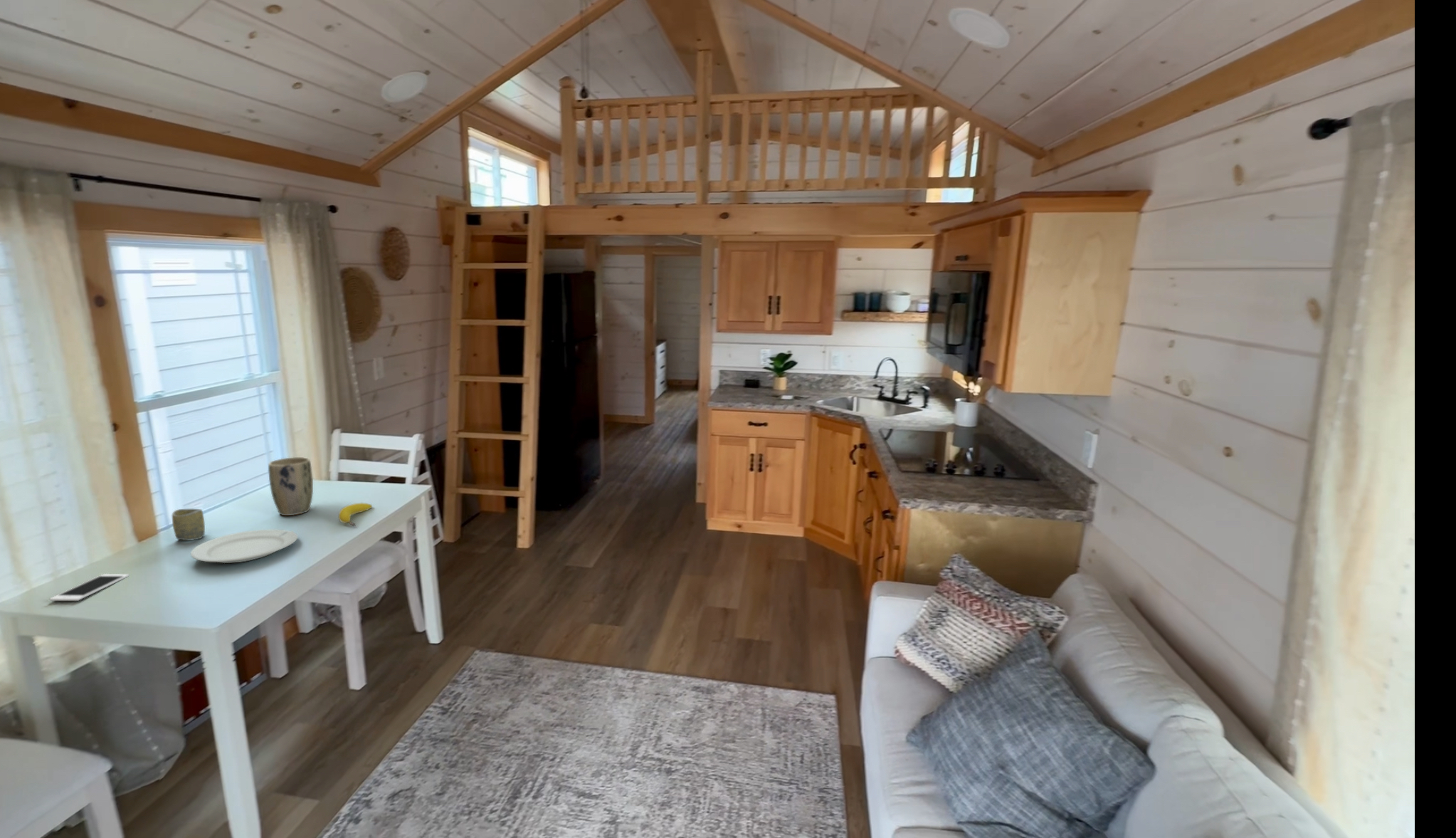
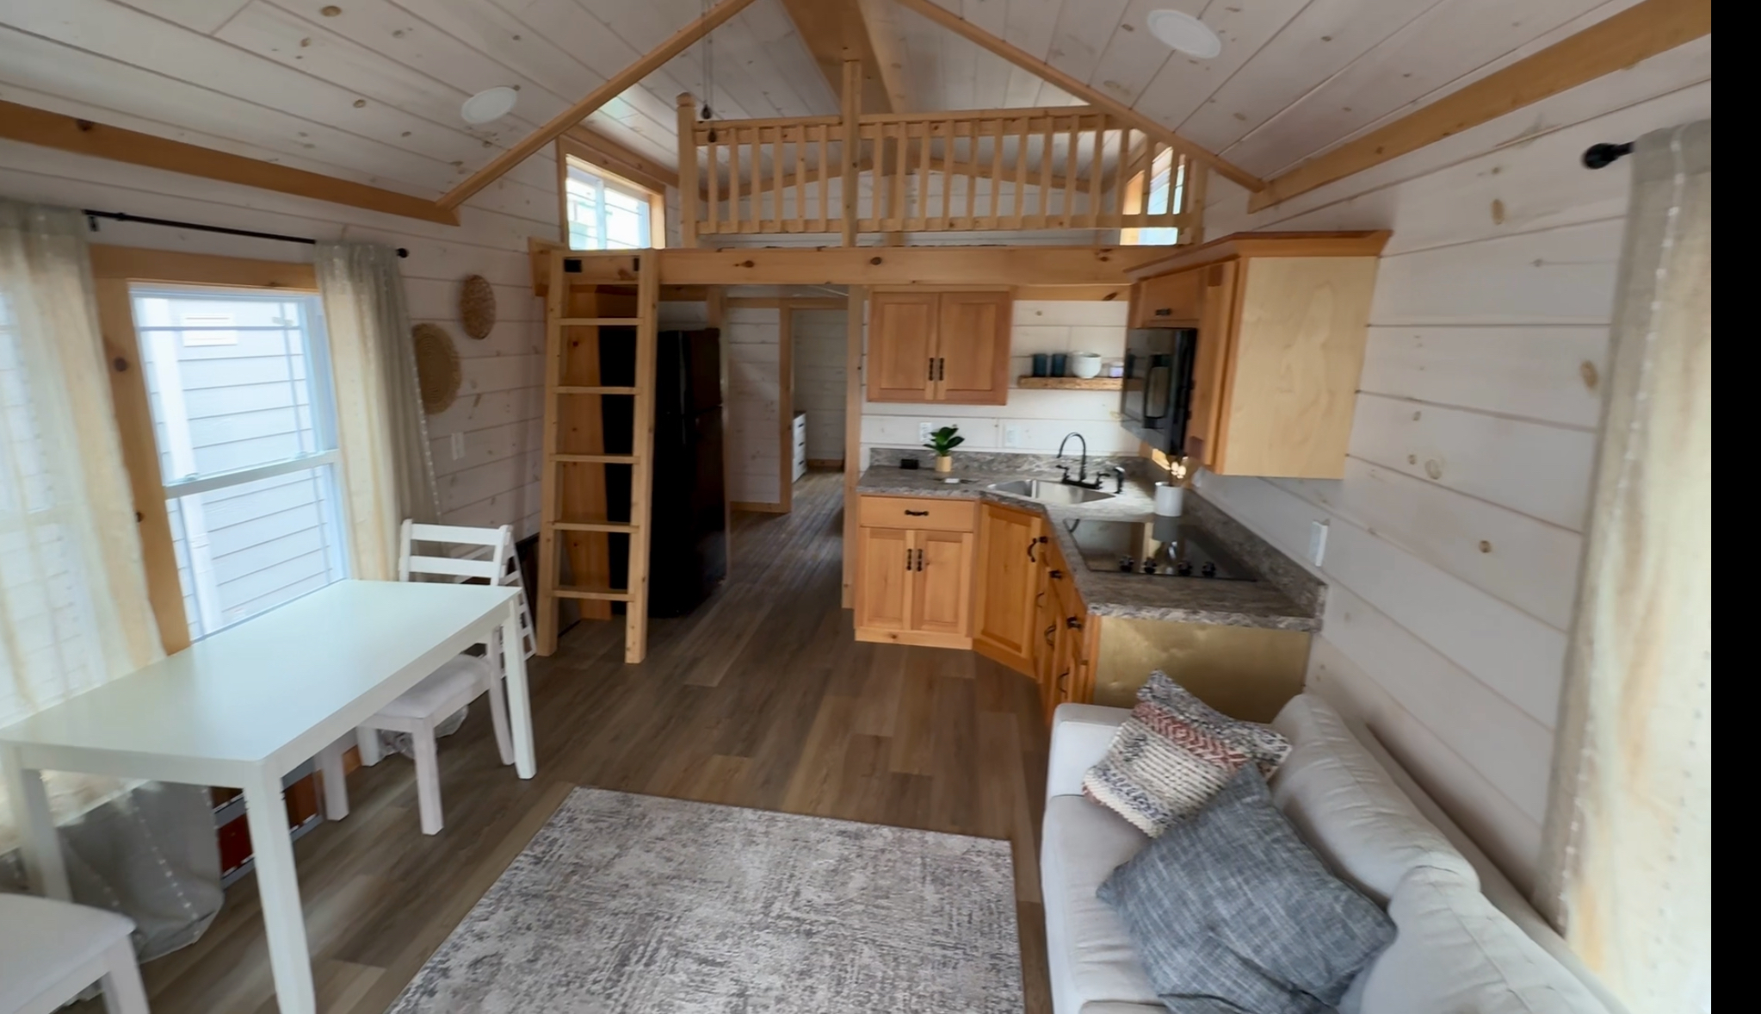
- chinaware (246, 548)
- cell phone (90, 587)
- plant pot (292, 486)
- fruit (354, 511)
- cup (189, 524)
